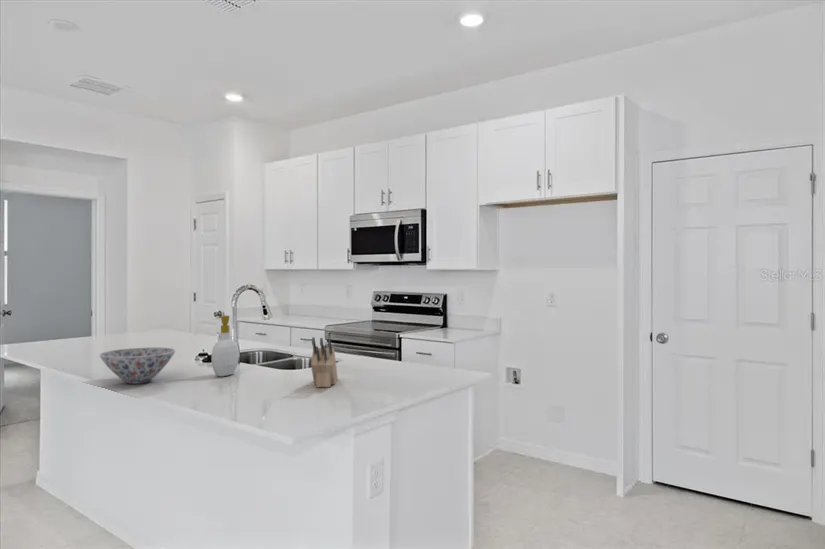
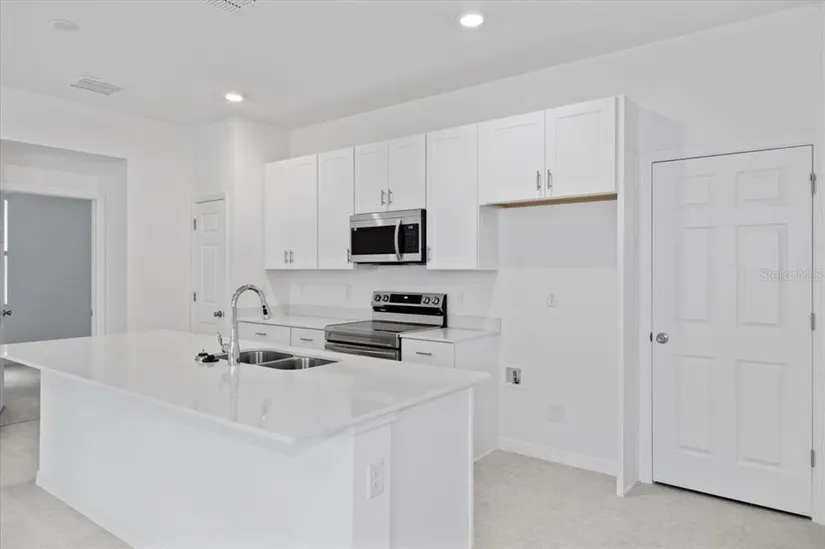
- knife block (324, 359)
- bowl (138, 367)
- soap bottle (224, 345)
